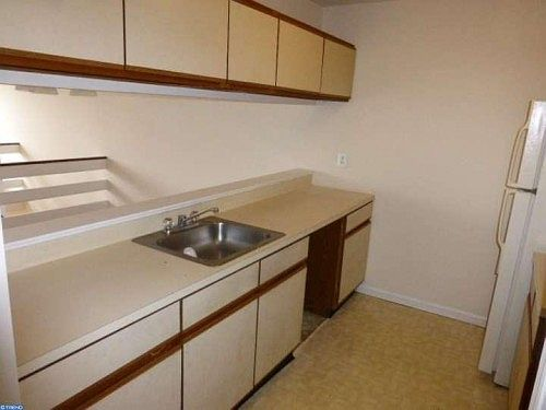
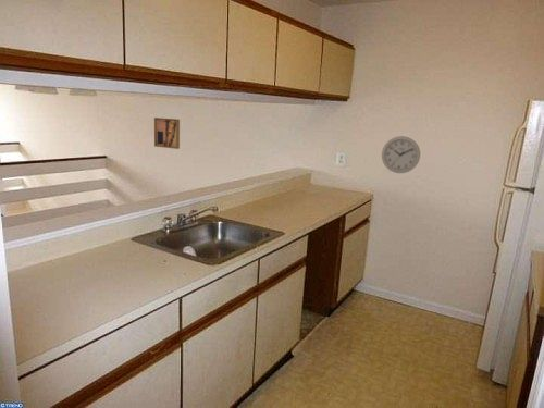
+ wall art (166, 133)
+ wall clock (400, 154)
